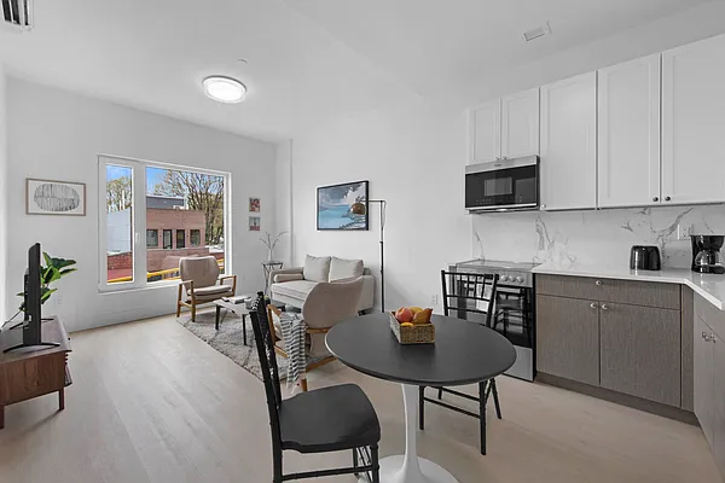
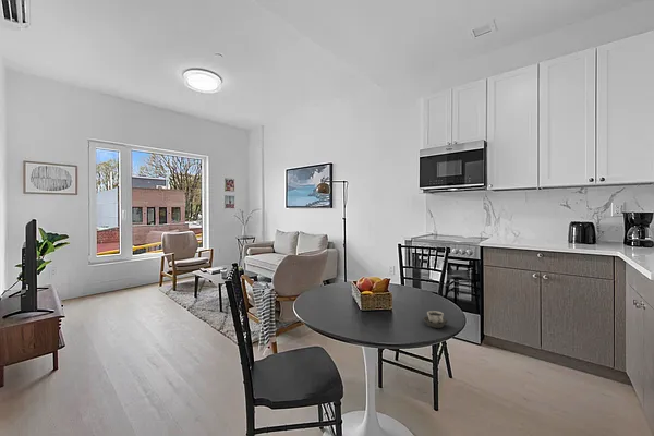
+ cup (435, 318)
